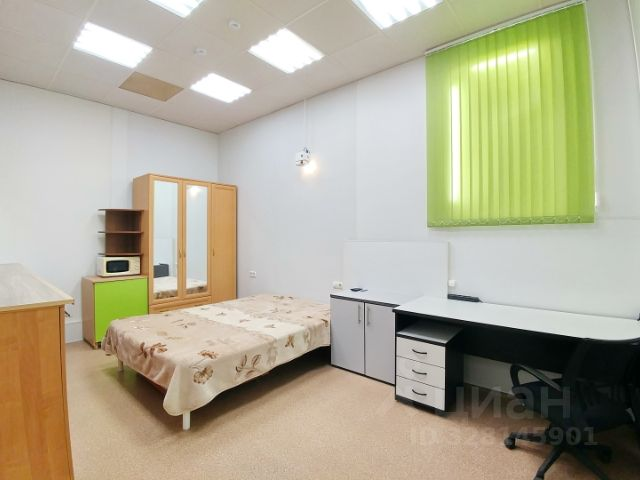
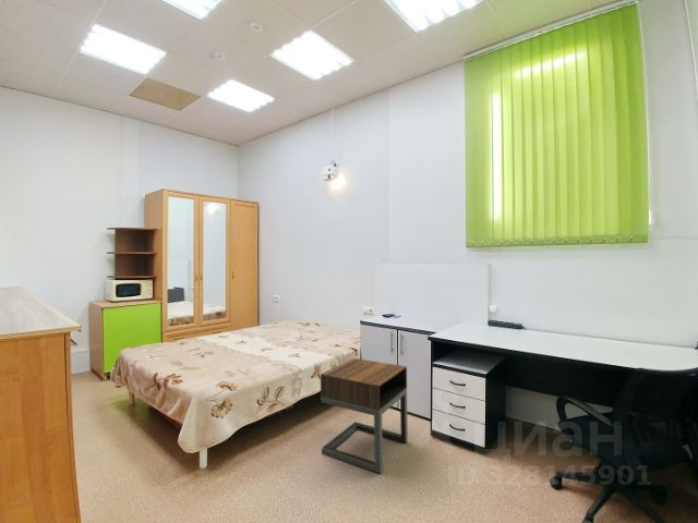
+ nightstand (364, 409)
